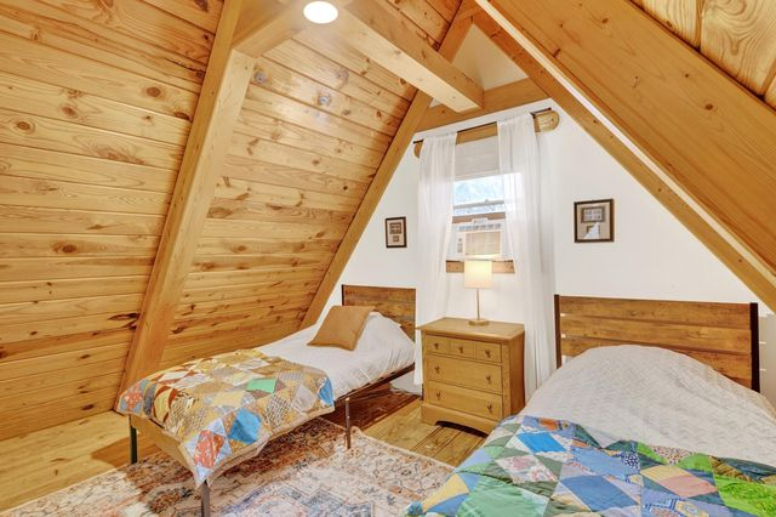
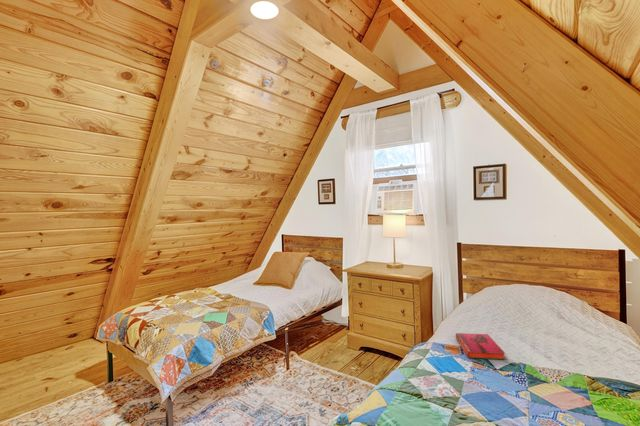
+ hardback book (478, 345)
